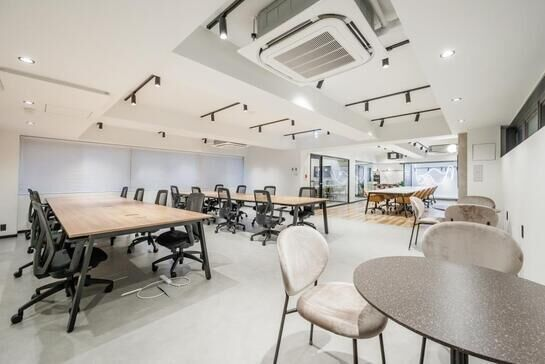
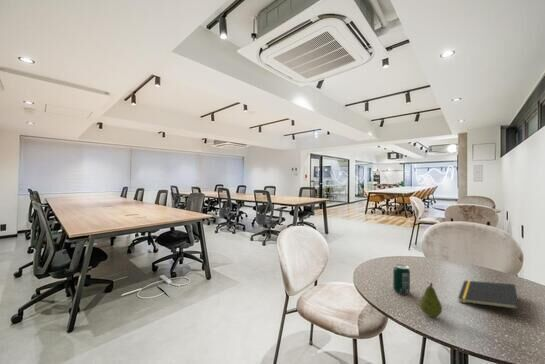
+ beverage can (401, 278)
+ notepad (487, 292)
+ fruit (430, 298)
